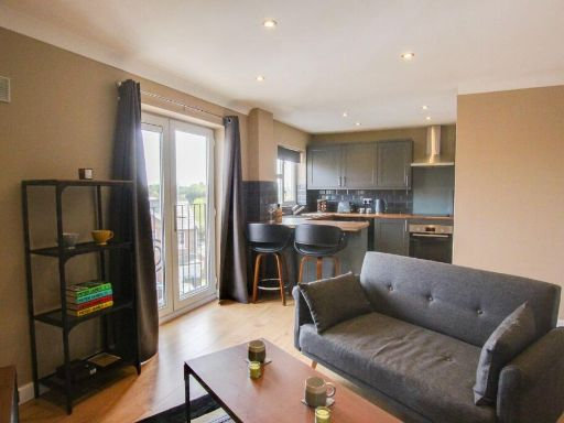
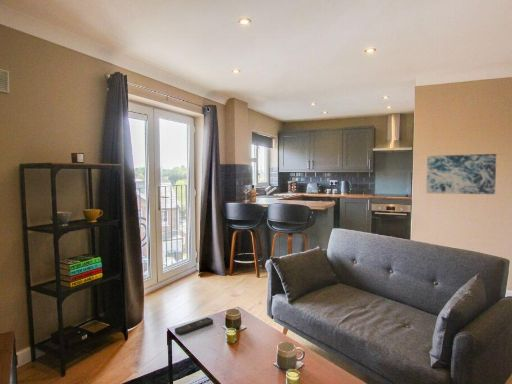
+ wall art (459, 174)
+ remote control (194, 325)
